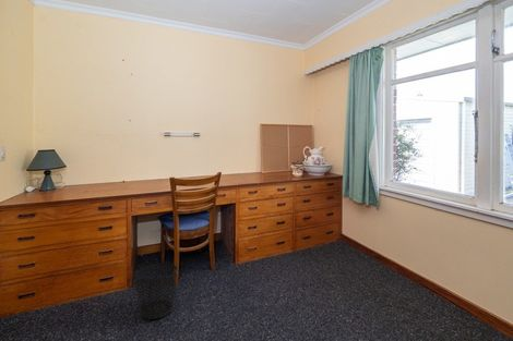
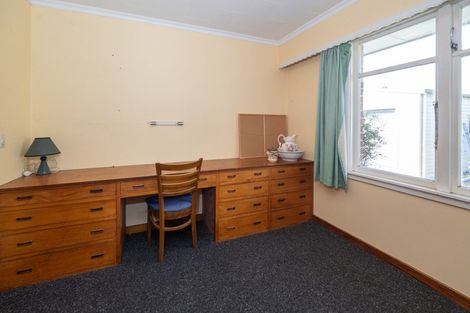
- wastebasket (155, 291)
